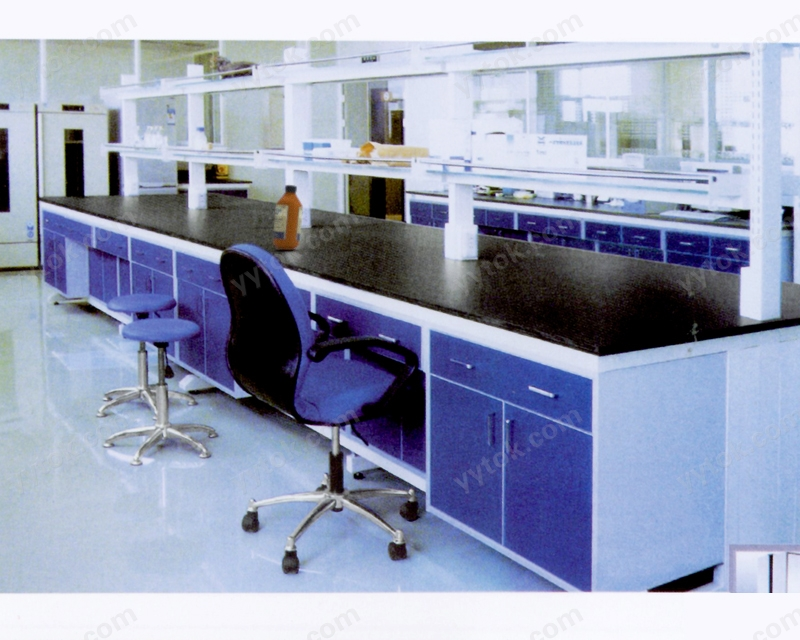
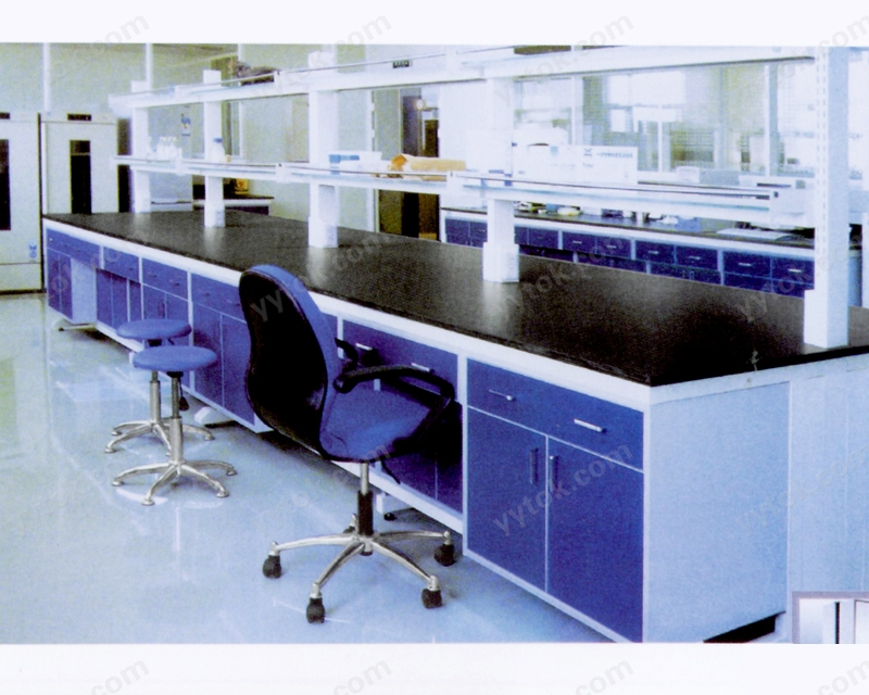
- bottle (287, 217)
